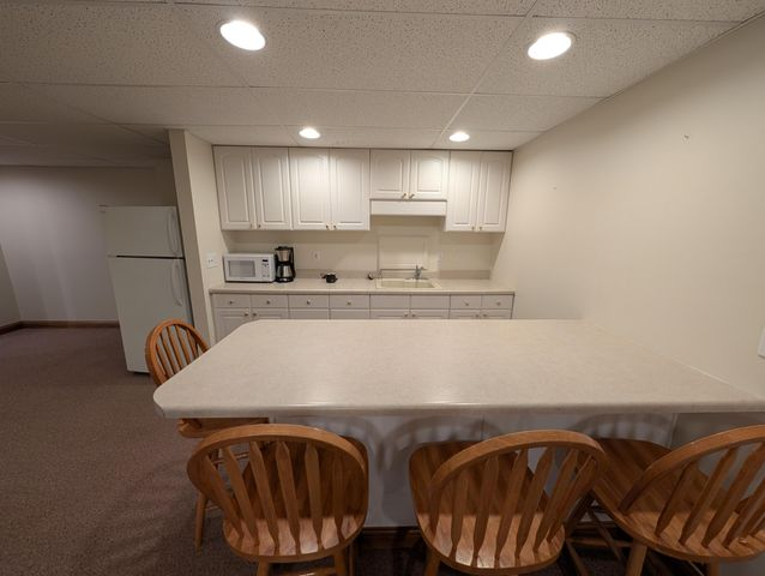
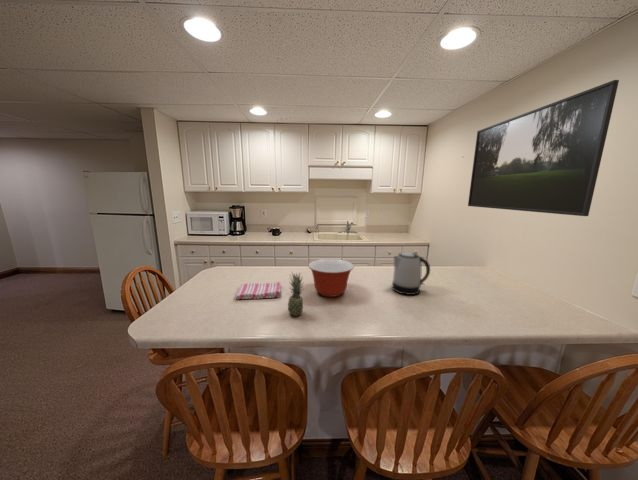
+ dish towel (259, 289)
+ kettle (411, 272)
+ mixing bowl (330, 278)
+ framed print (519, 163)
+ fruit (296, 293)
